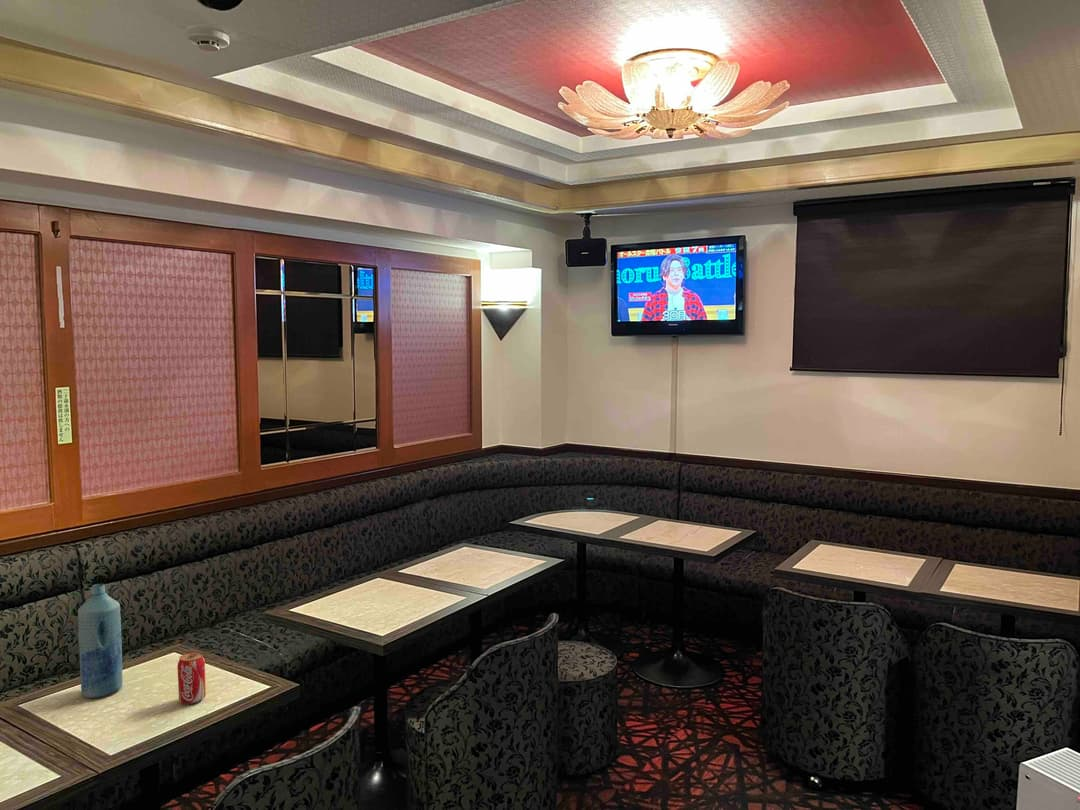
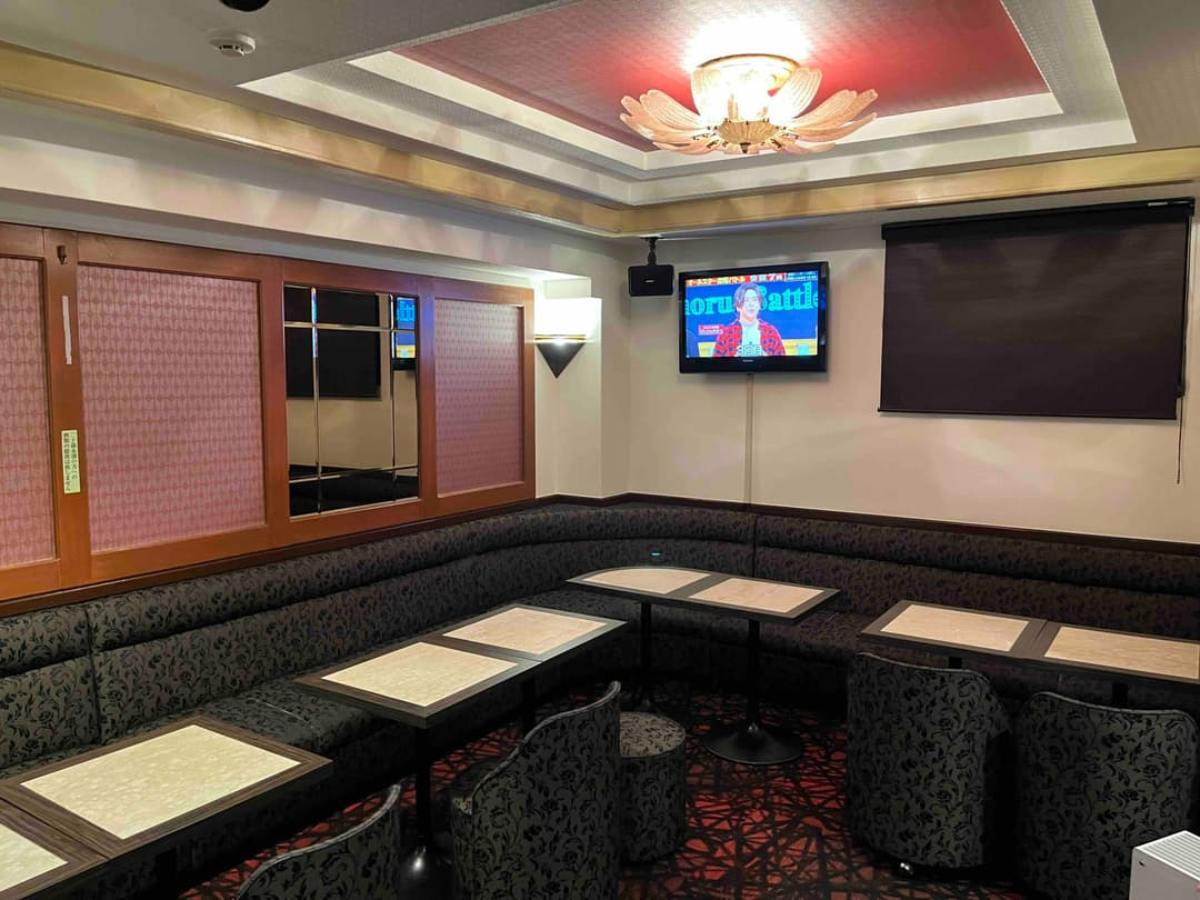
- beverage can (191, 678)
- bottle (100, 638)
